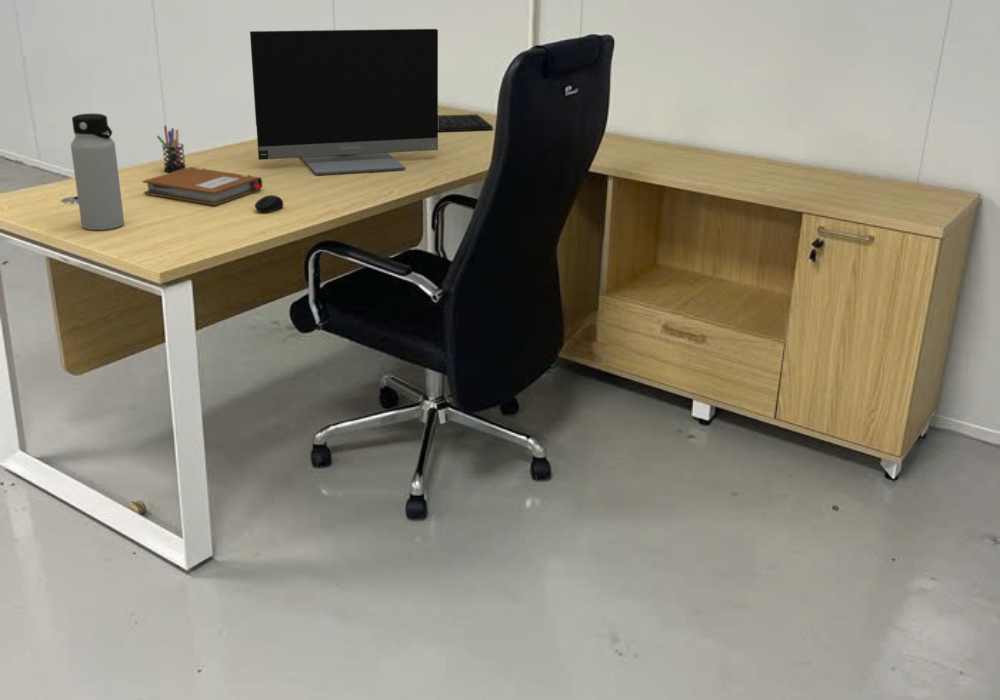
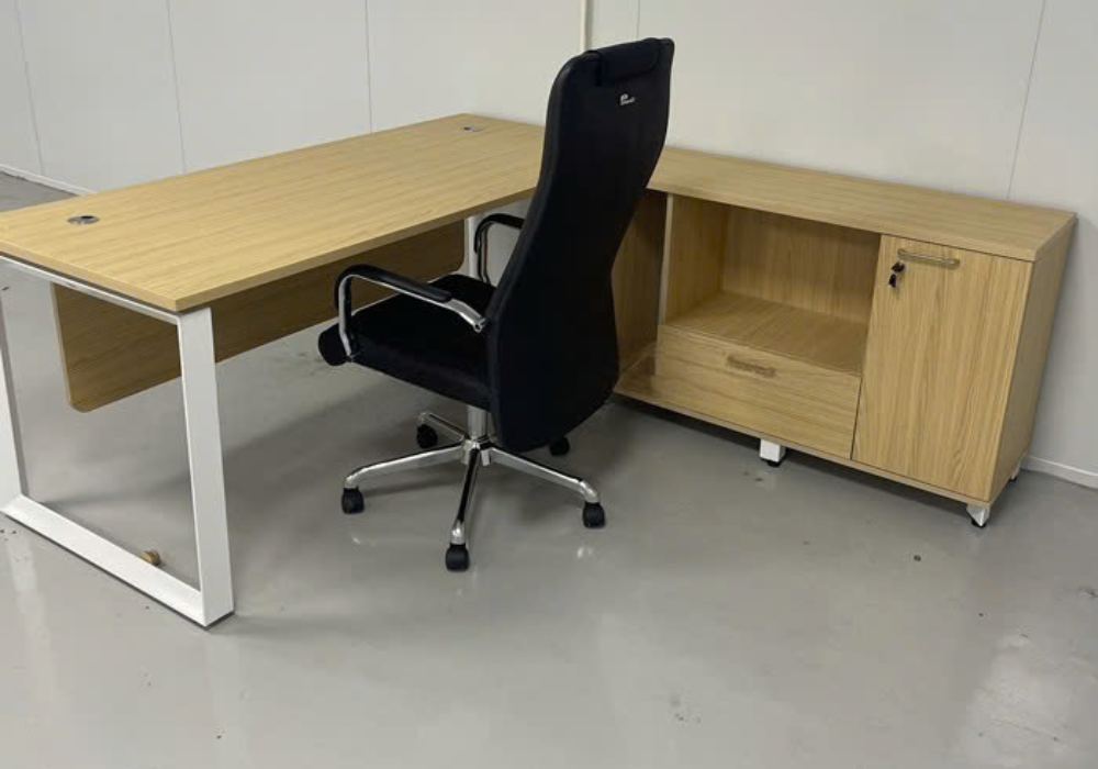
- keyboard (438, 124)
- monitor (348, 98)
- pen holder (170, 148)
- computer mouse (269, 202)
- notebook (205, 185)
- water bottle (96, 171)
